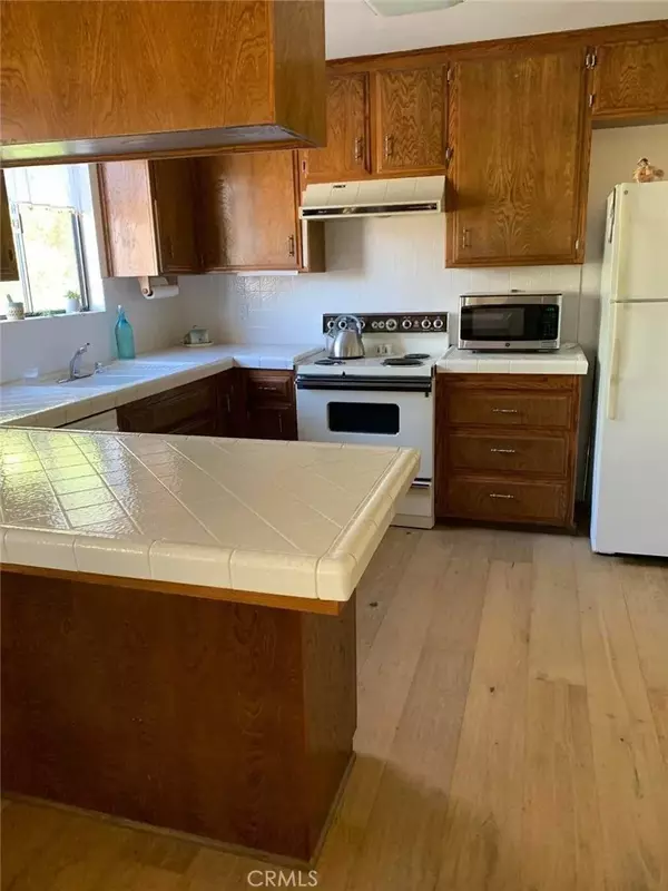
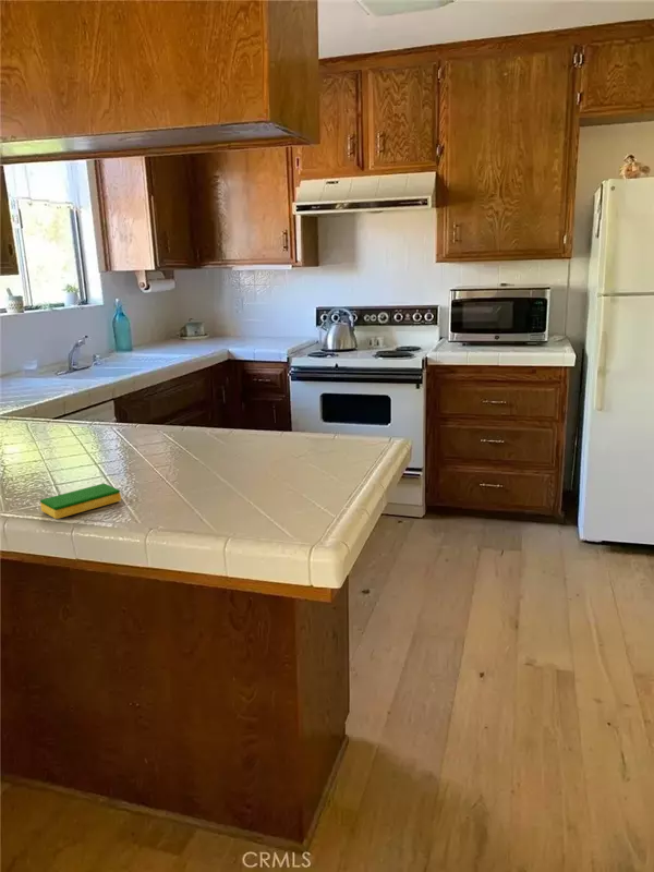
+ dish sponge (81, 500)
